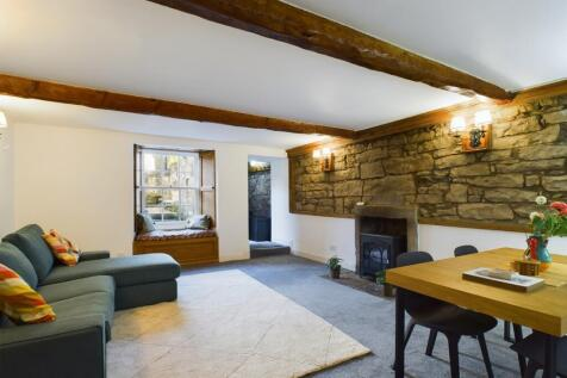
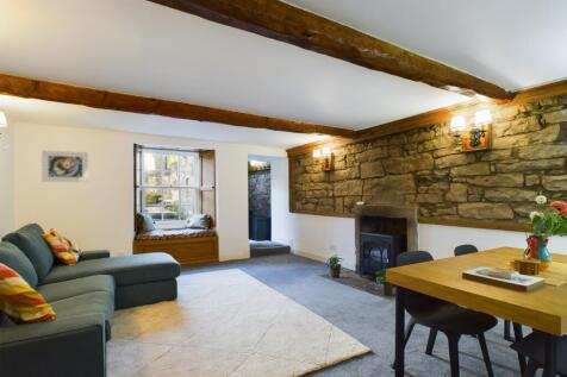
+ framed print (66, 166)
